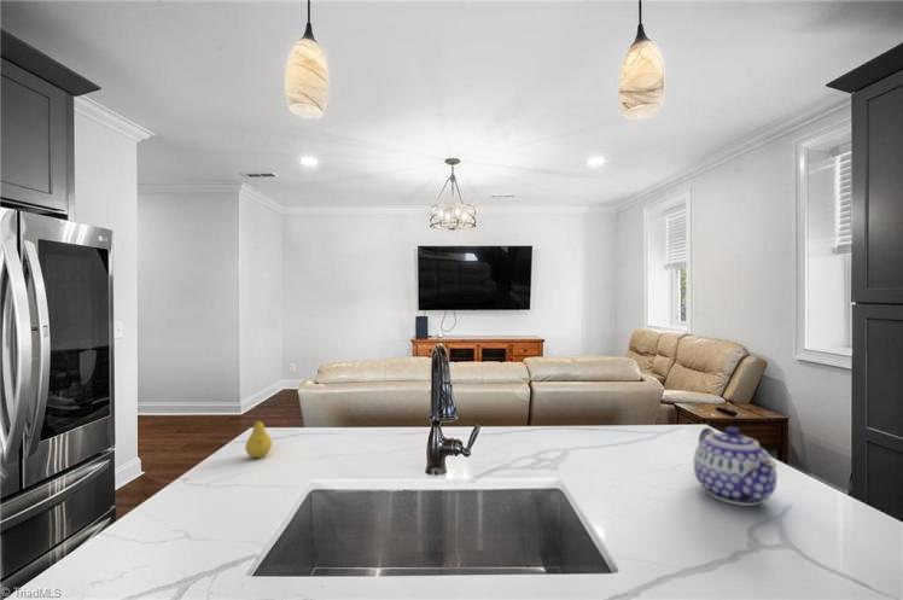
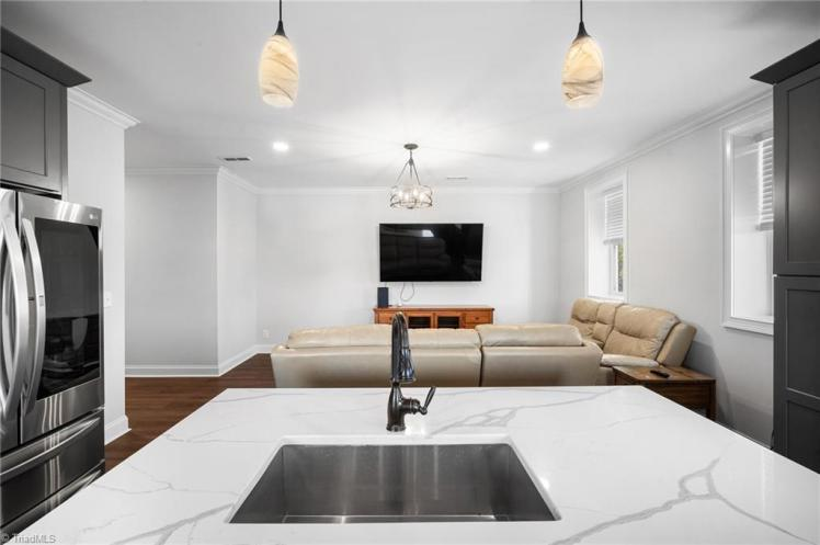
- fruit (258, 433)
- teapot (733, 461)
